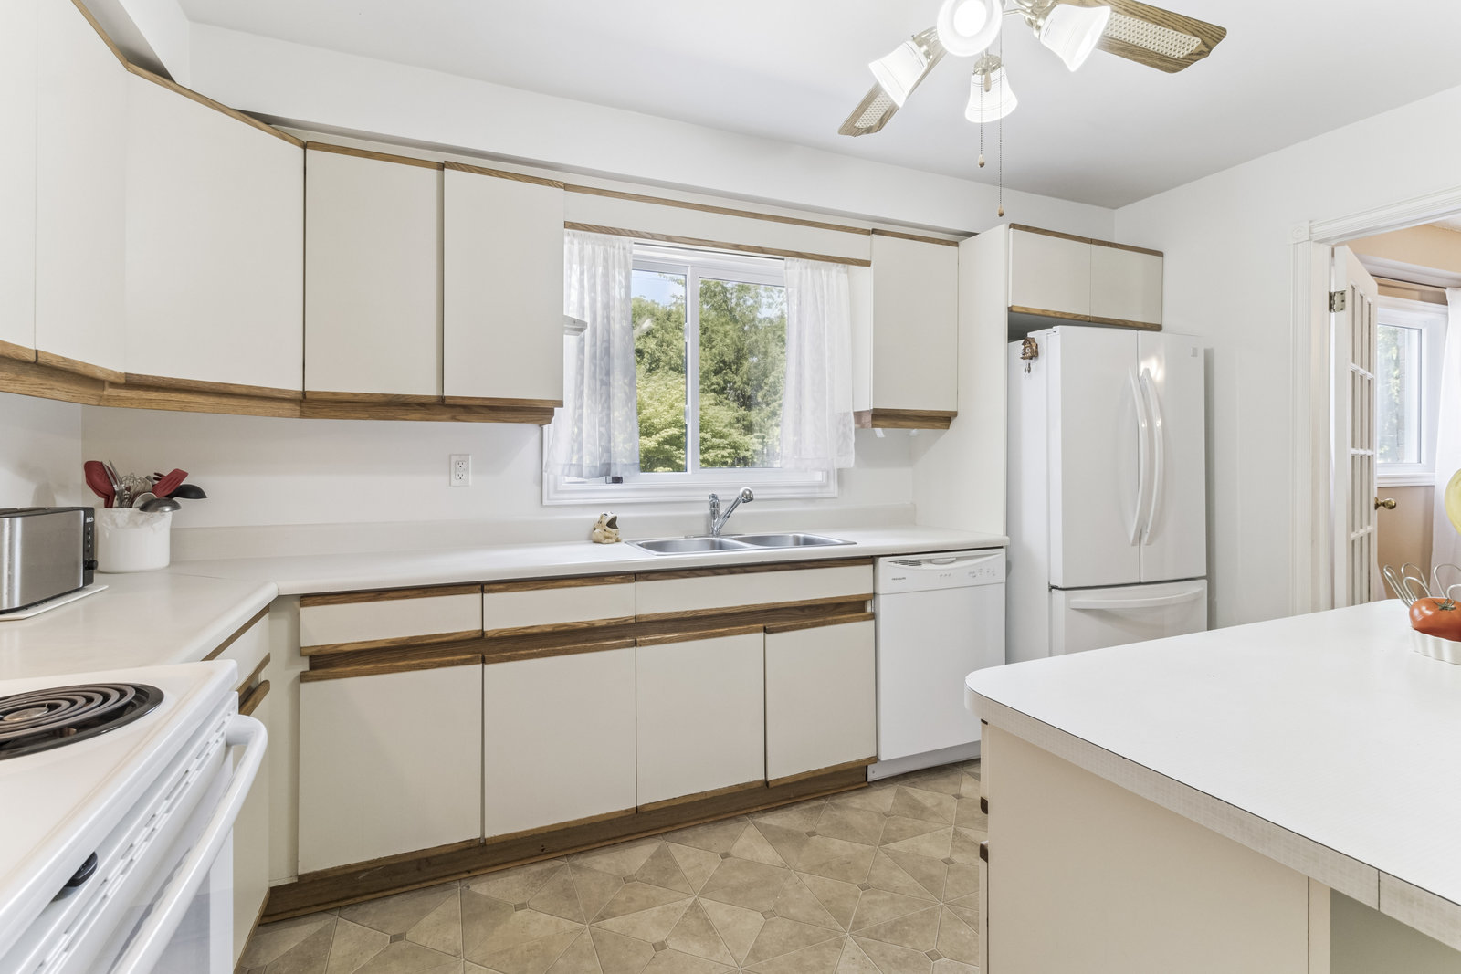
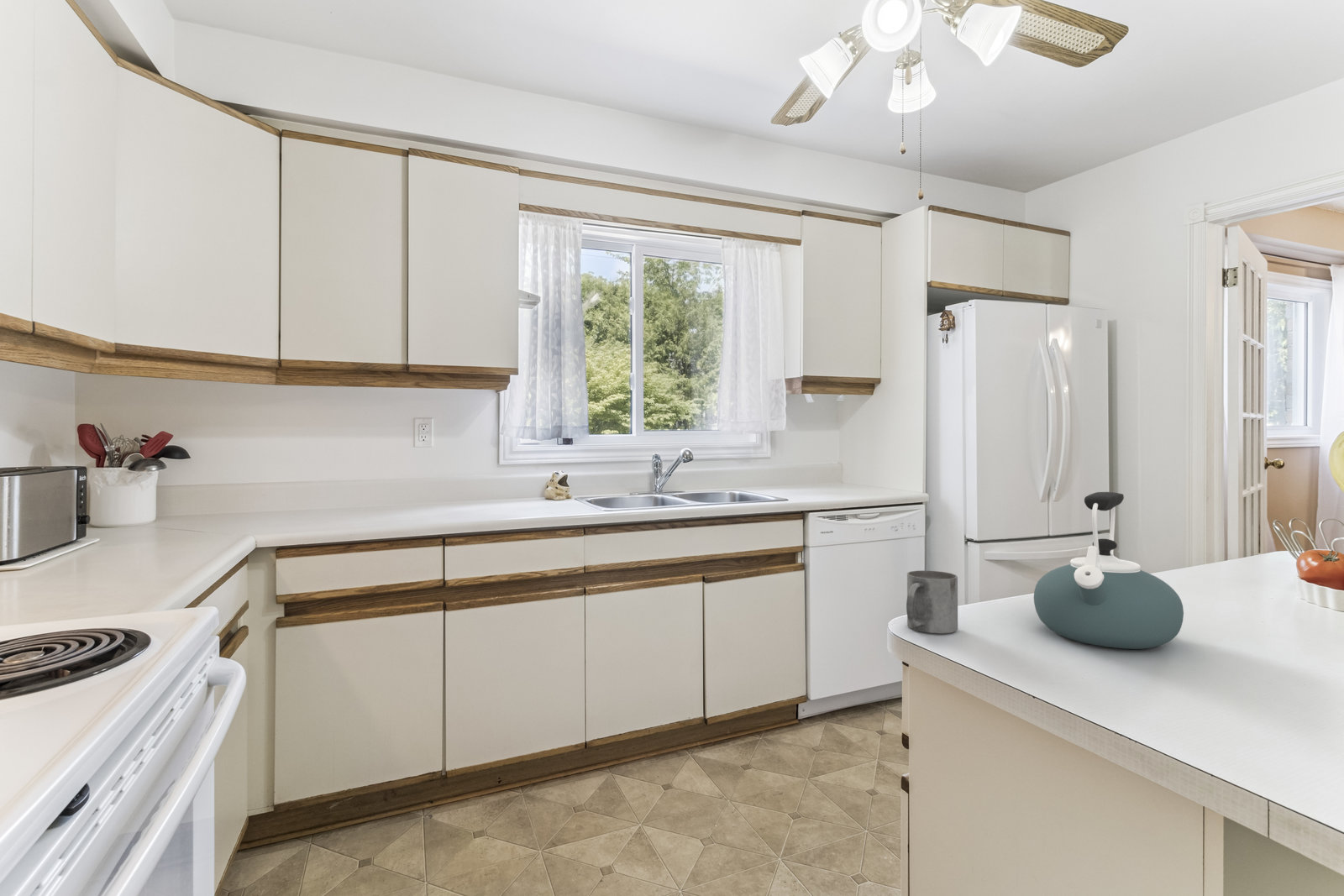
+ kettle (1102, 565)
+ mug (927, 602)
